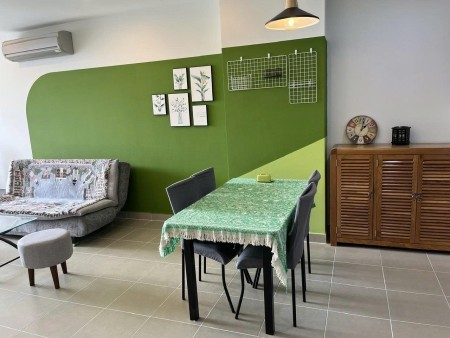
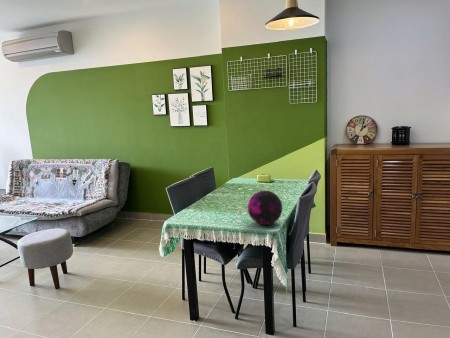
+ decorative orb (264, 207)
